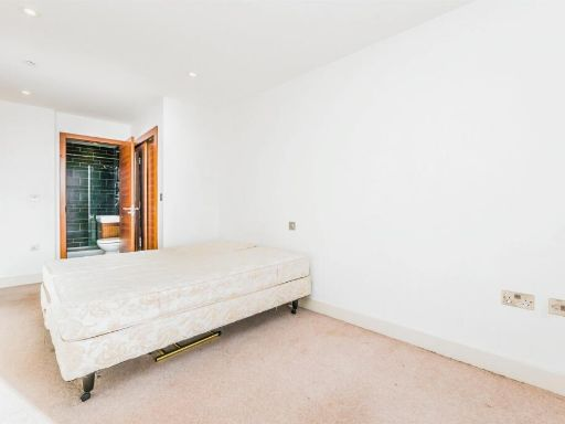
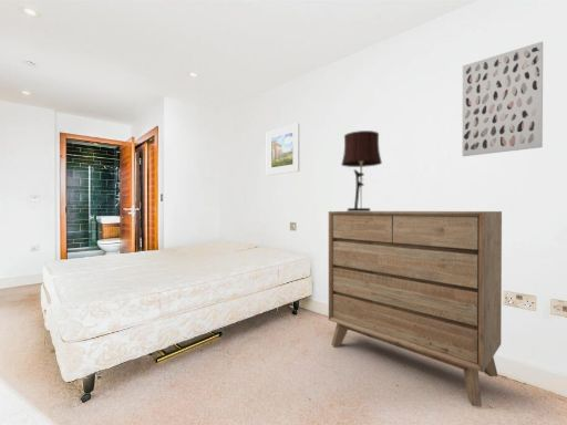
+ wall art (499, 103)
+ table lamp (361, 170)
+ dresser (405, 284)
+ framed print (281, 151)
